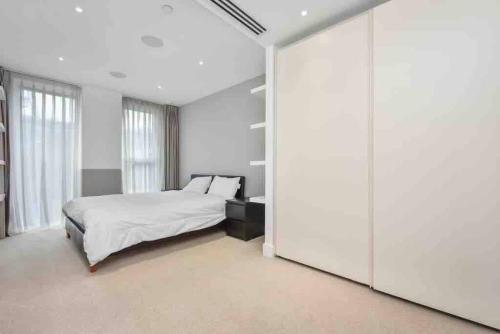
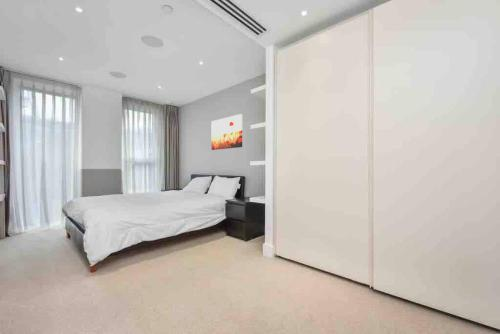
+ wall art (225, 133)
